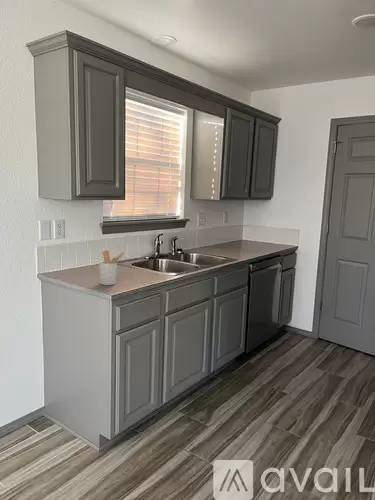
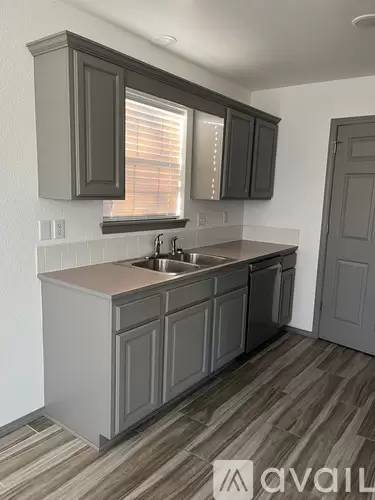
- utensil holder (112, 267)
